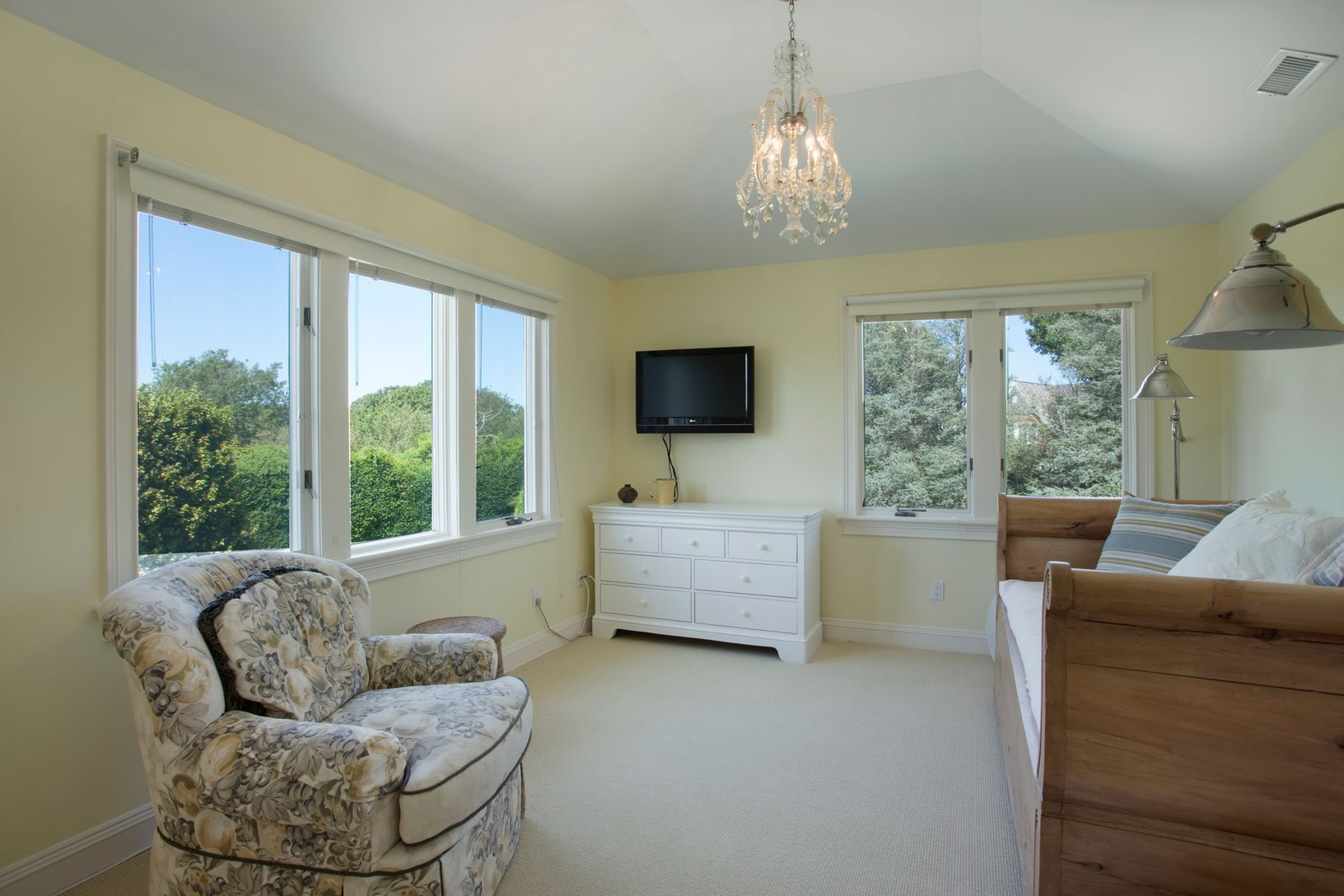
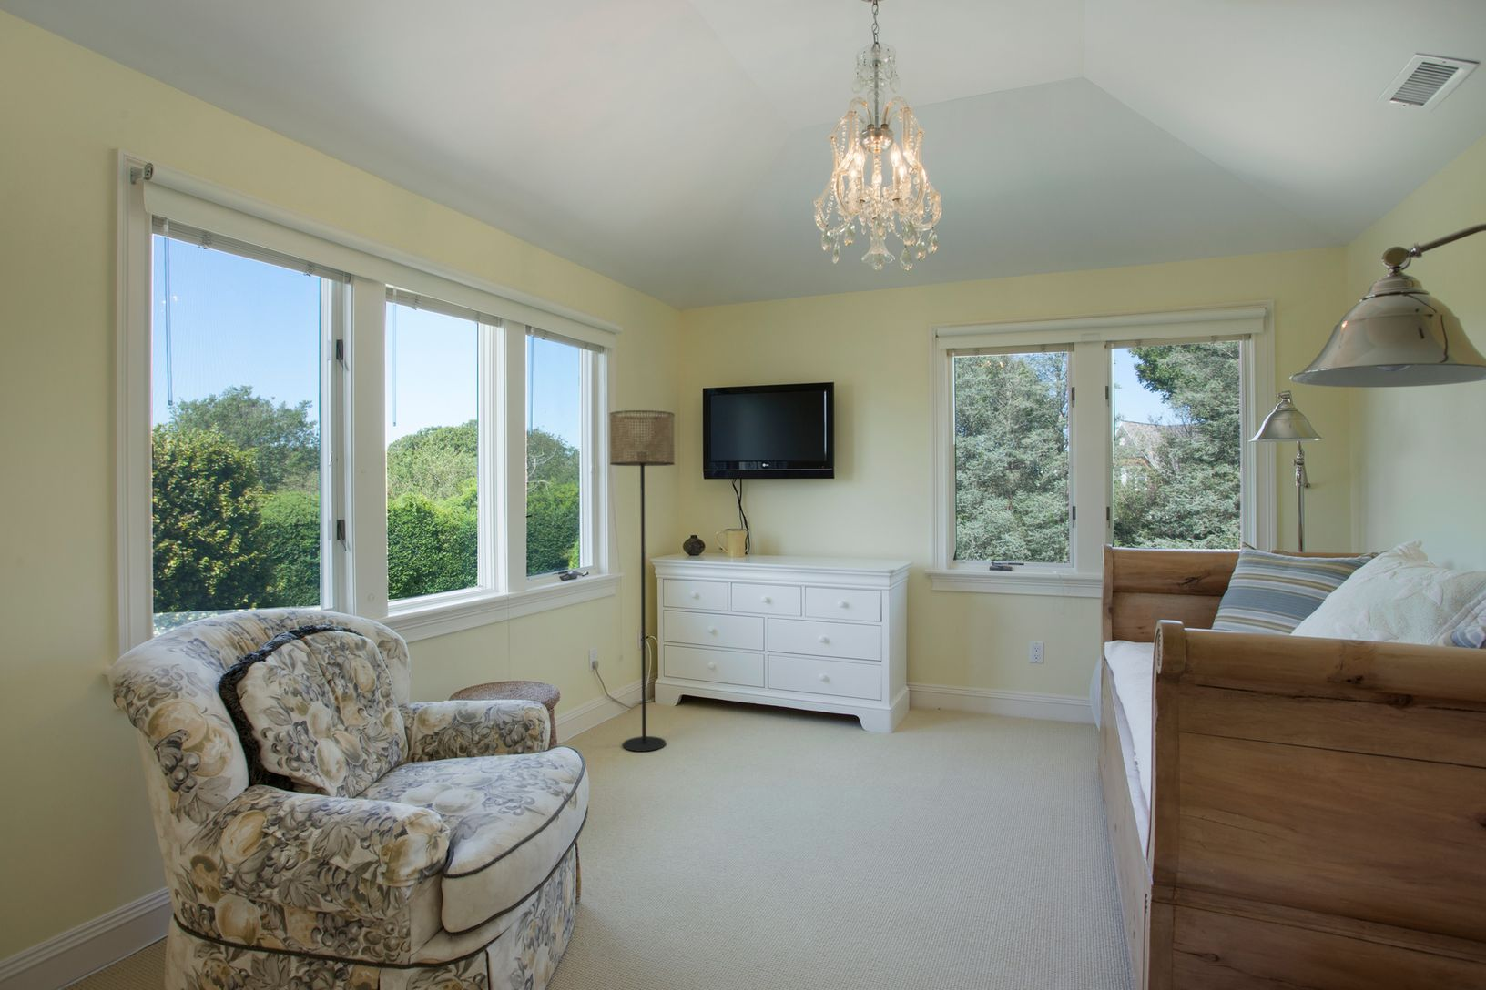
+ floor lamp (642, 579)
